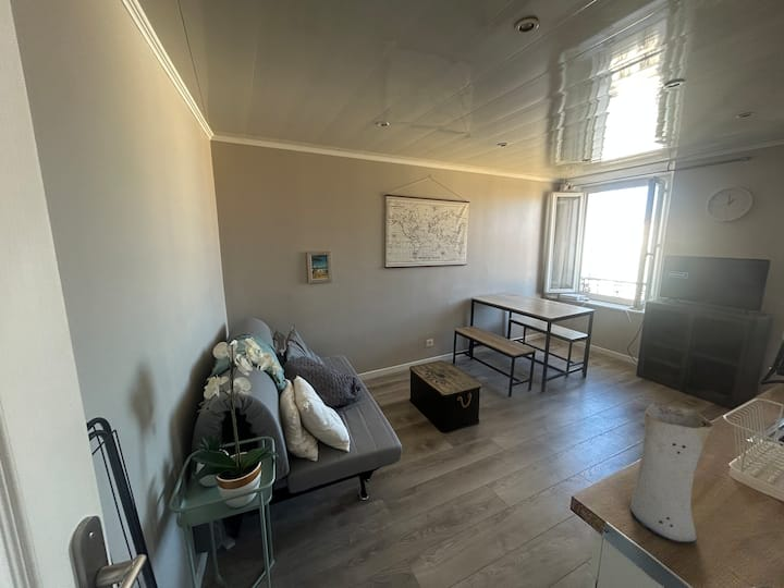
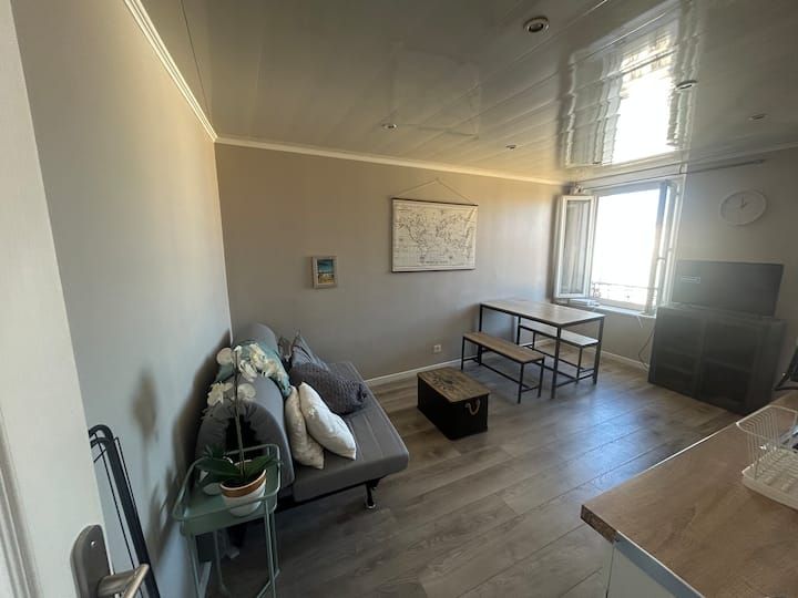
- vase (667, 469)
